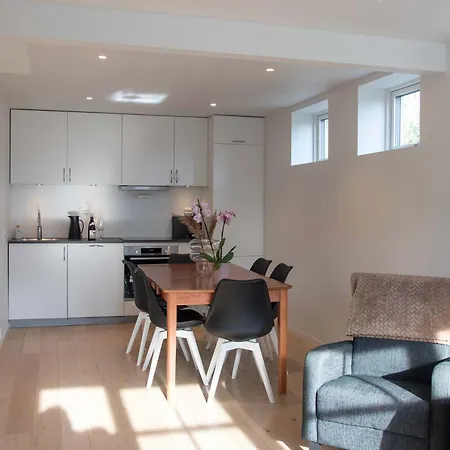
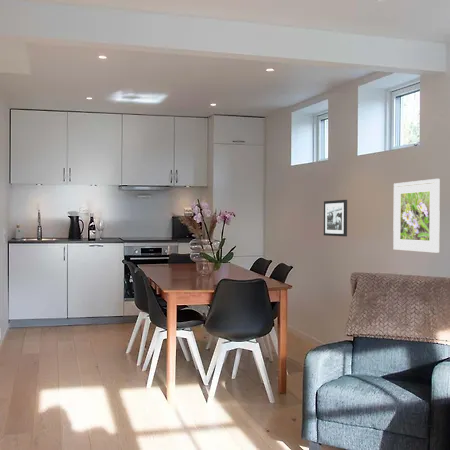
+ picture frame (335, 218)
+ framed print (415, 216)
